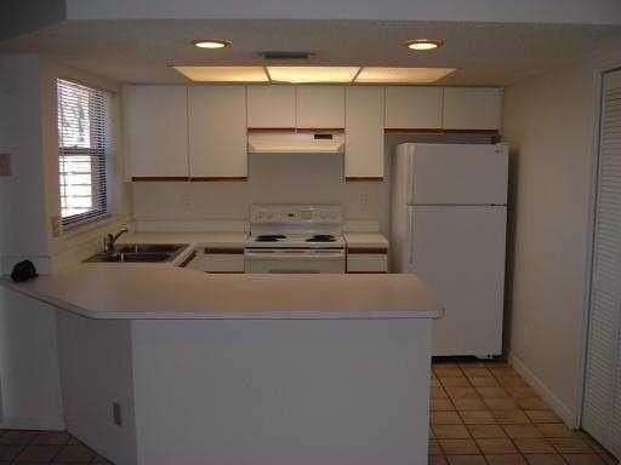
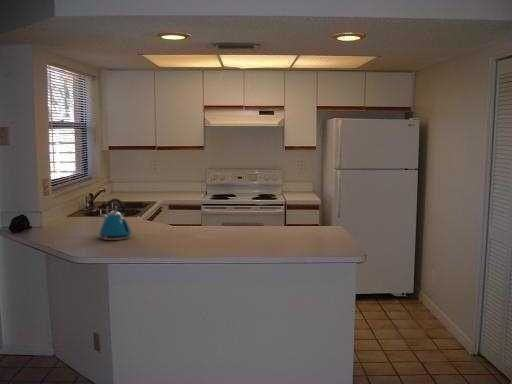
+ kettle (115, 217)
